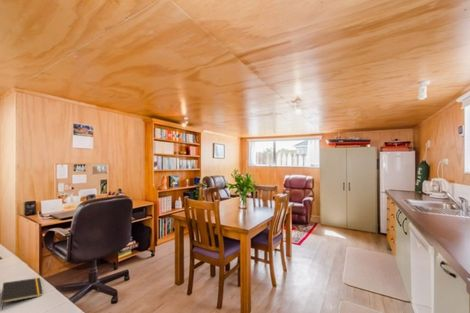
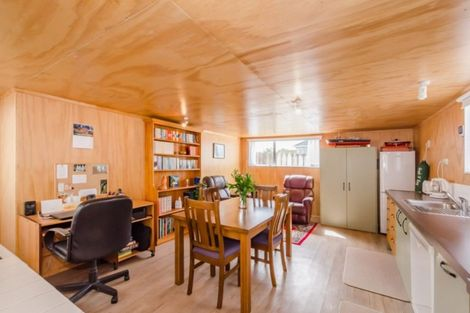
- notepad (22, 289)
